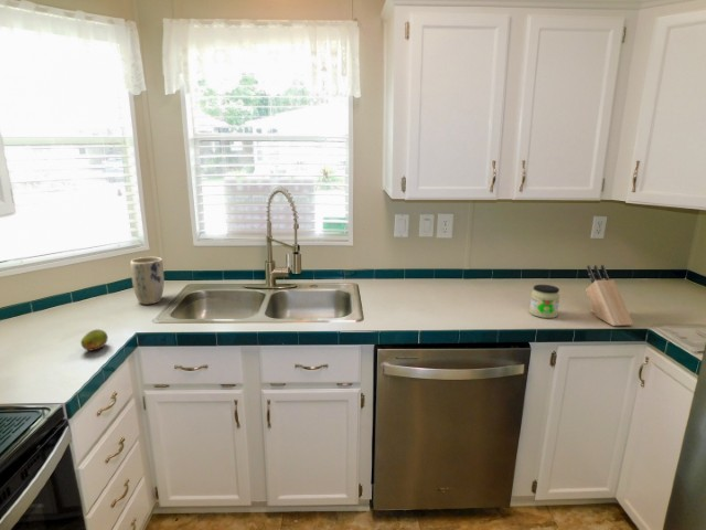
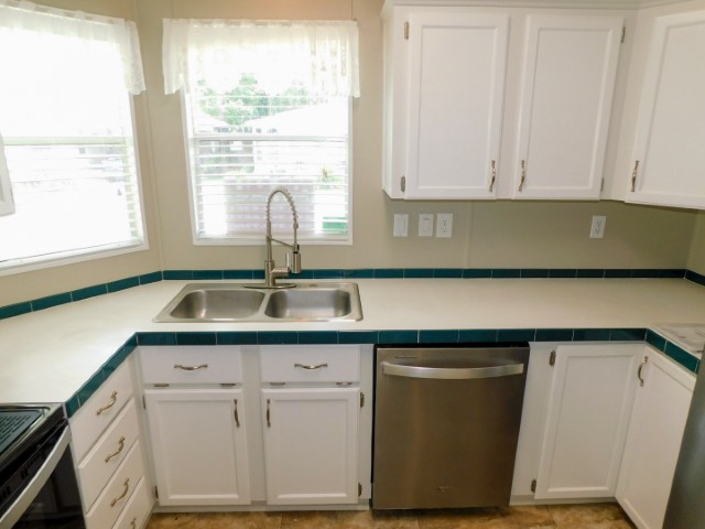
- fruit (95, 339)
- plant pot (148, 280)
- knife block (607, 293)
- jar (544, 300)
